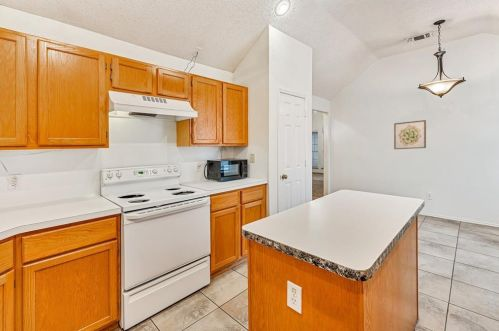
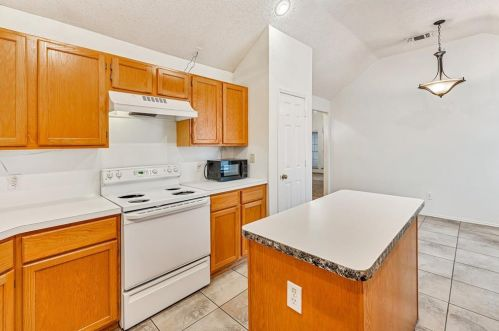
- wall art (409, 135)
